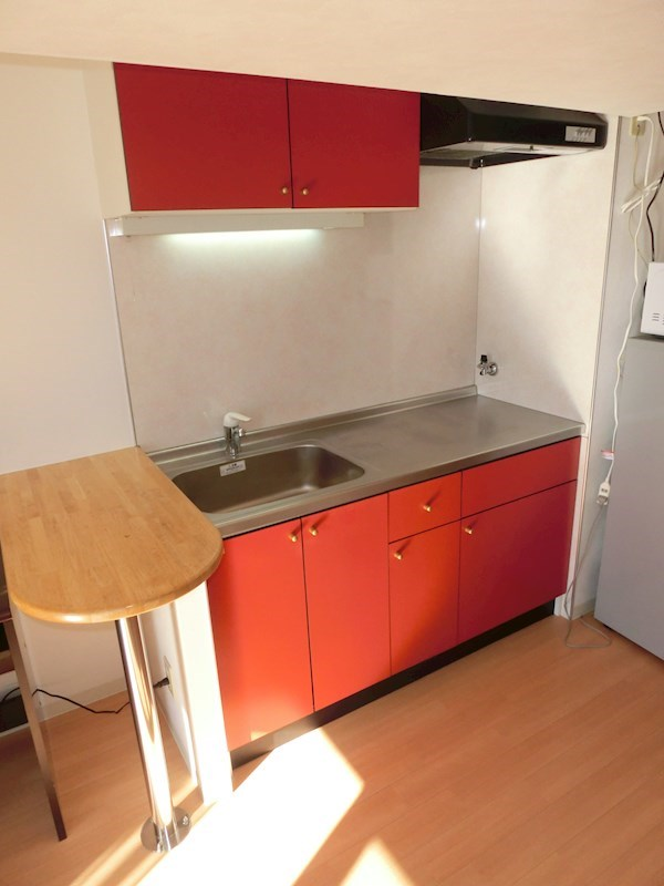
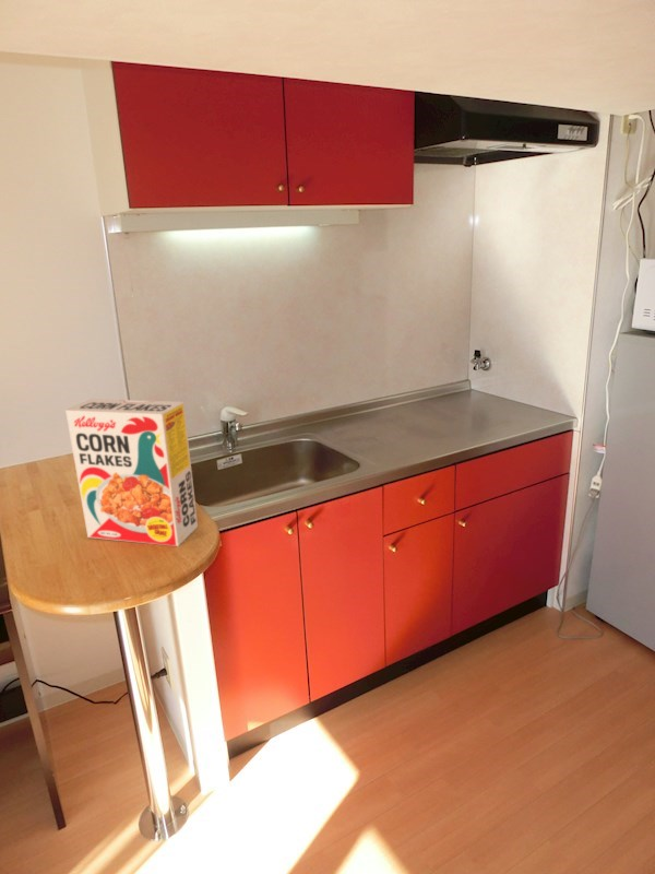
+ cereal box (134, 471)
